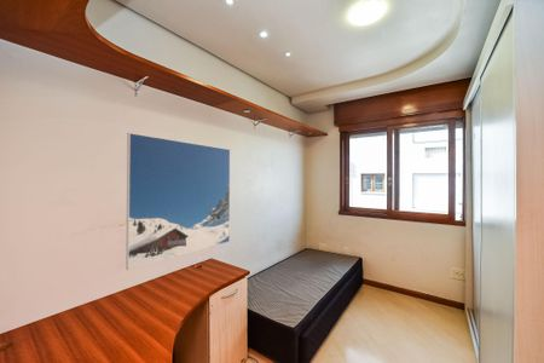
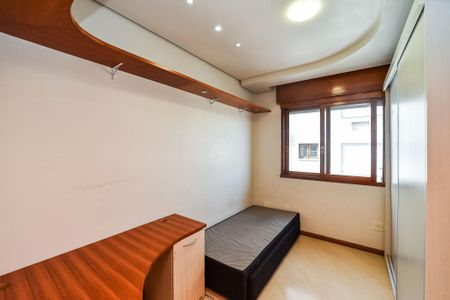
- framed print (187, 197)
